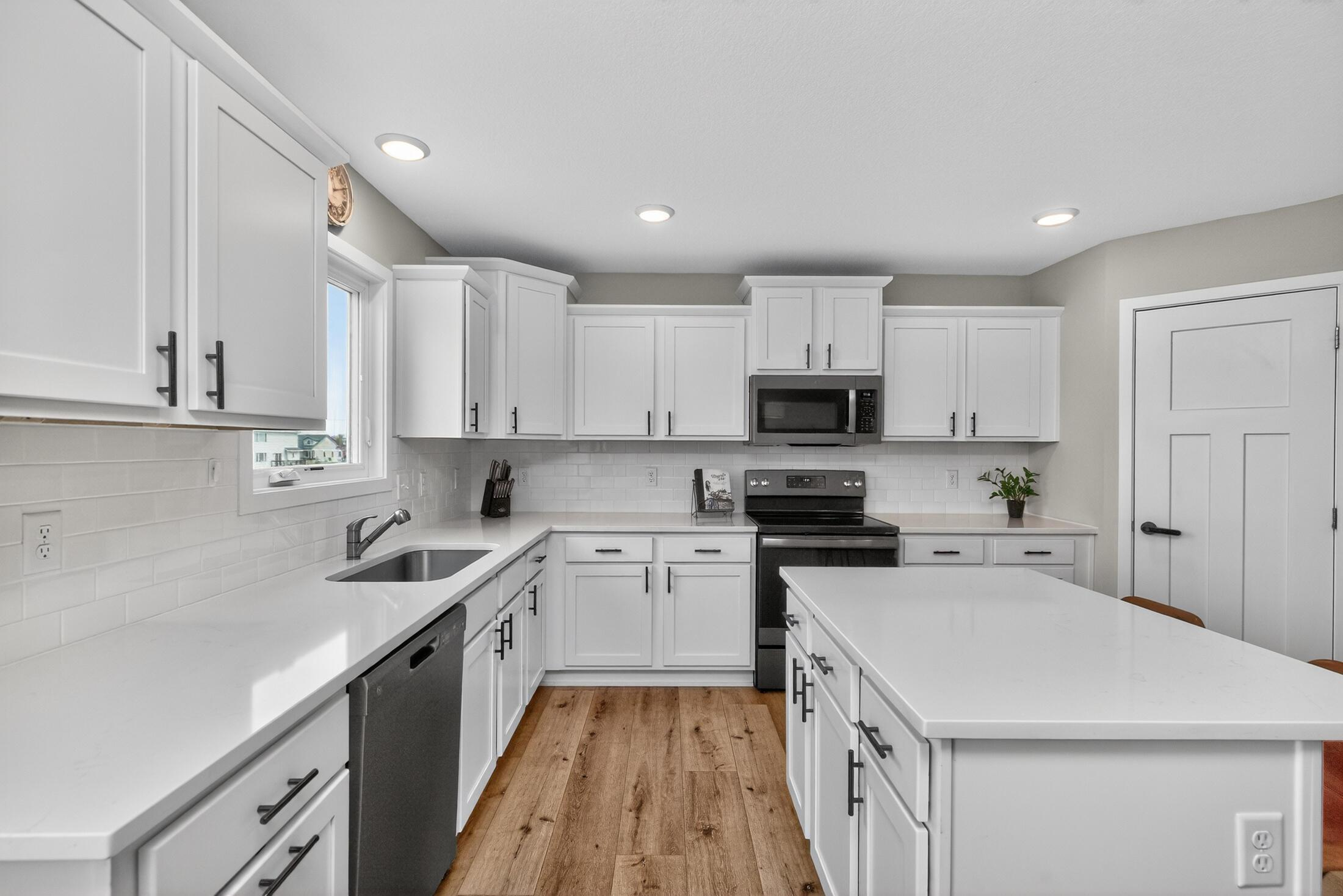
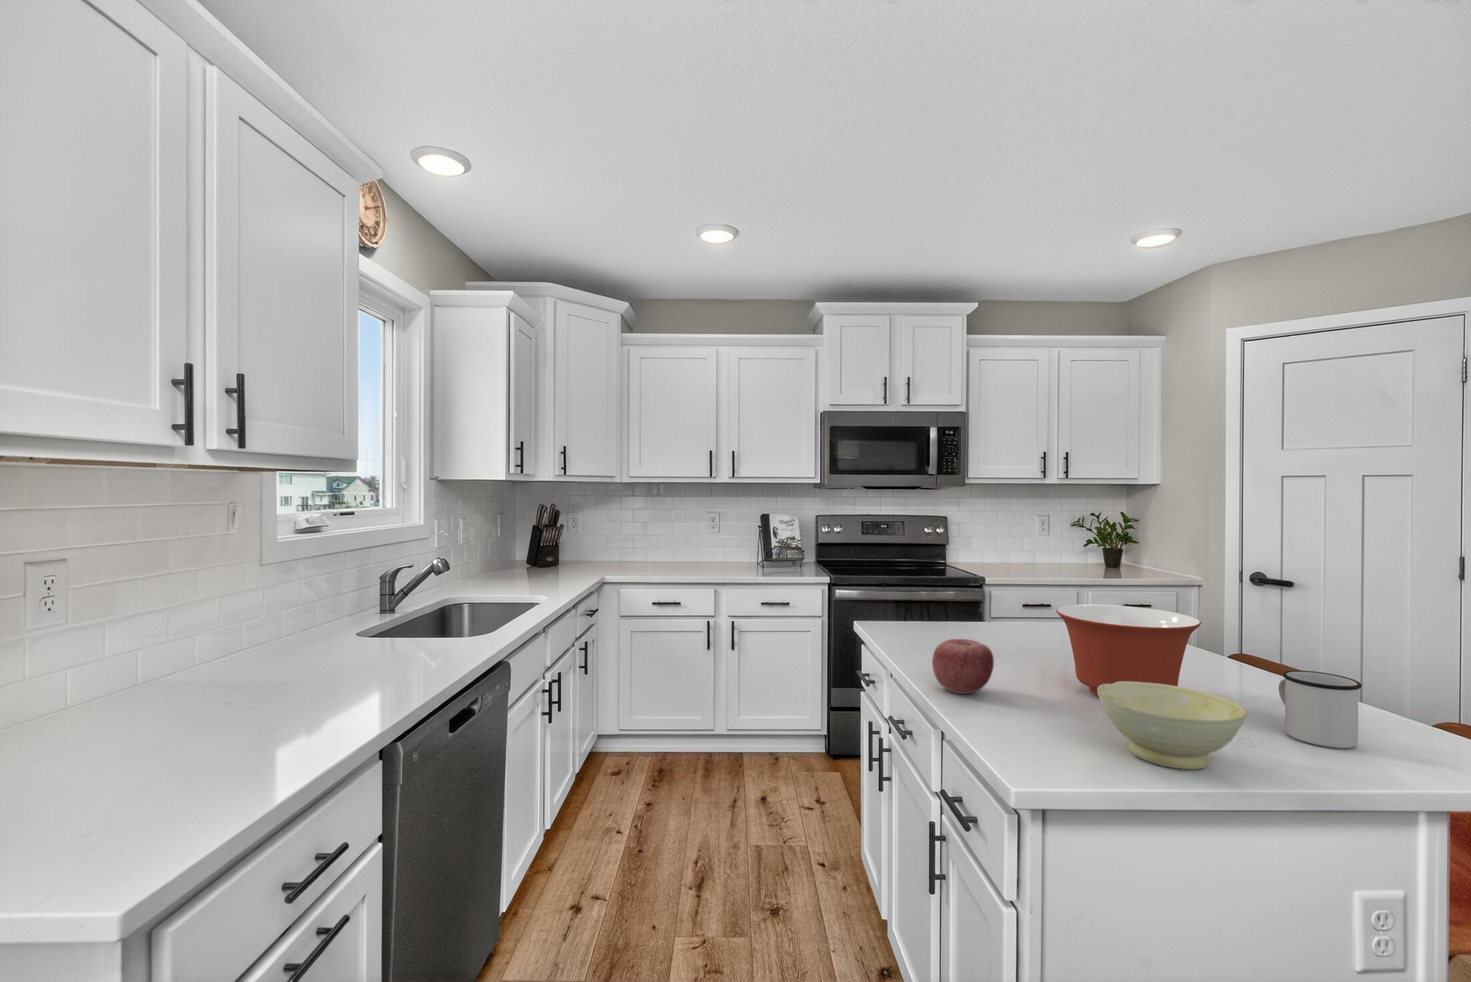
+ bowl (1168, 727)
+ apple (962, 665)
+ mug (1312, 705)
+ mixing bowl (1125, 654)
